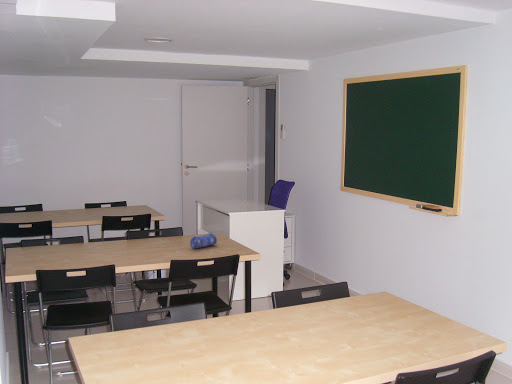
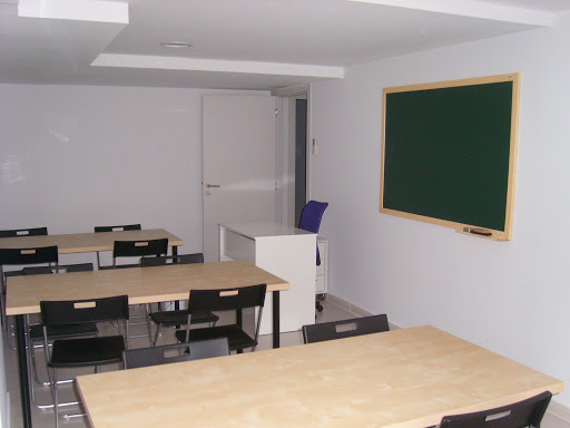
- pencil case (203, 240)
